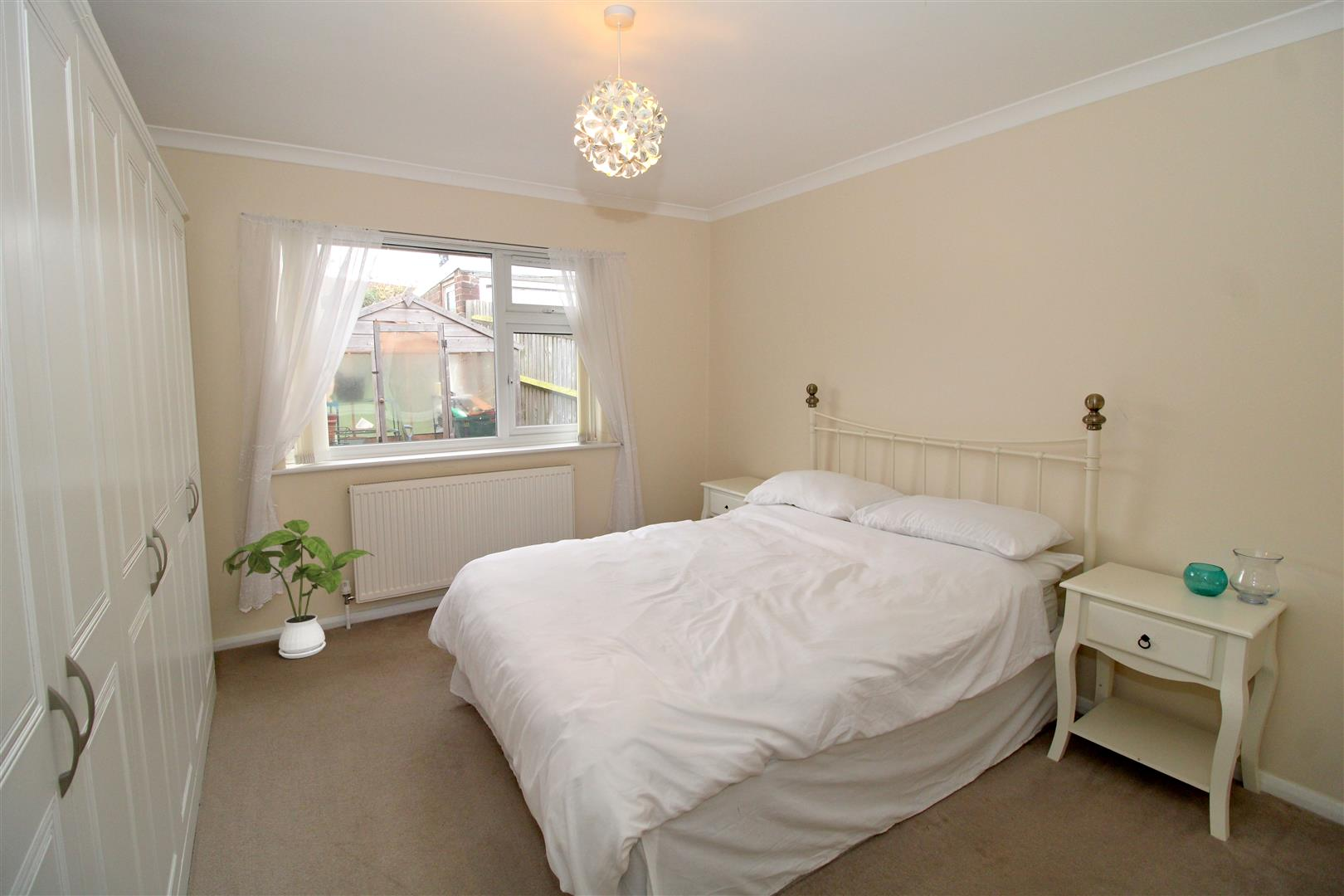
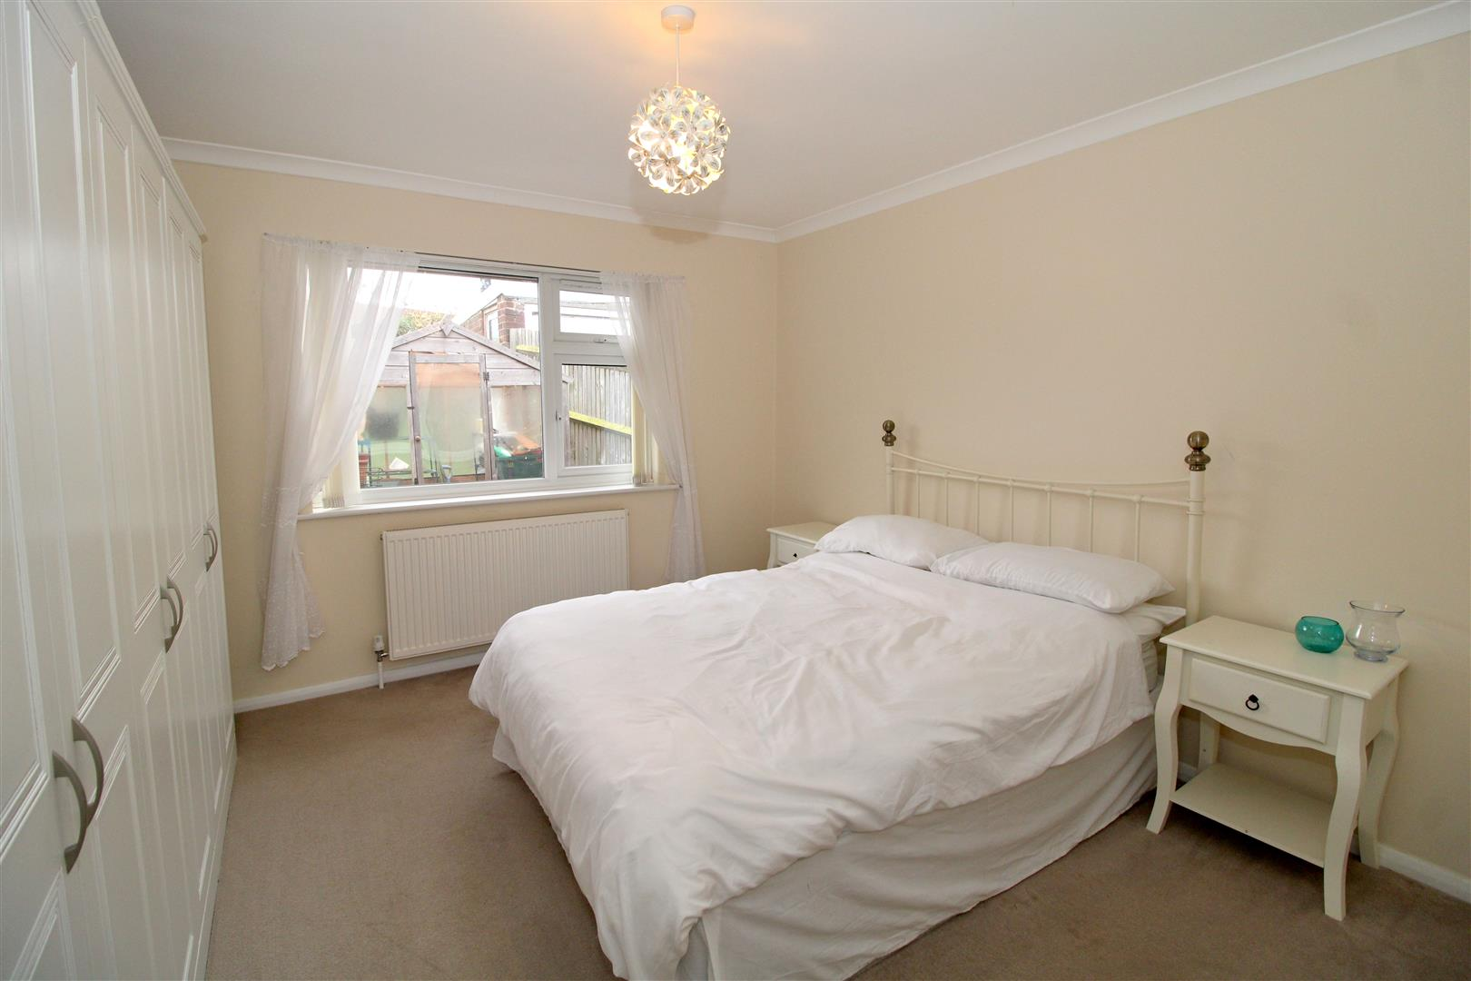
- house plant (309, 591)
